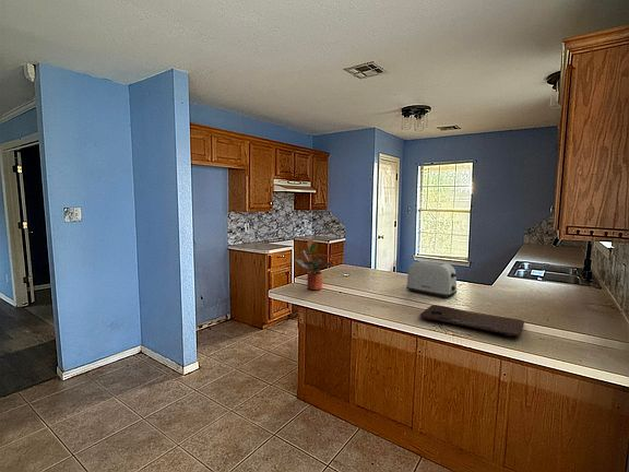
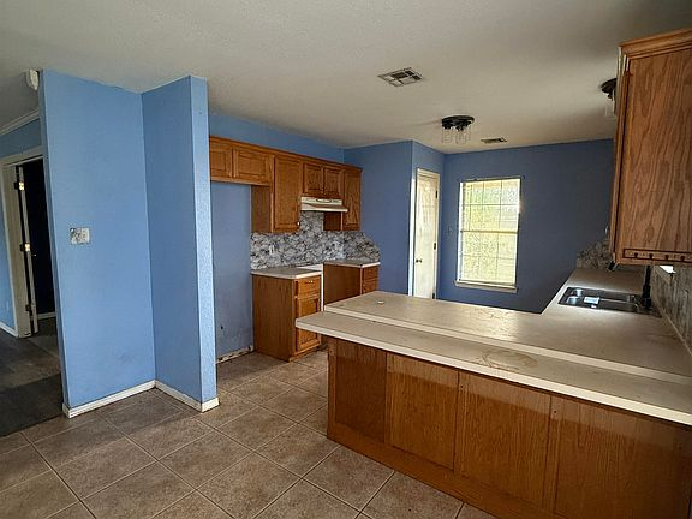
- toaster (431, 278)
- cutting board (470, 319)
- potted plant (312, 264)
